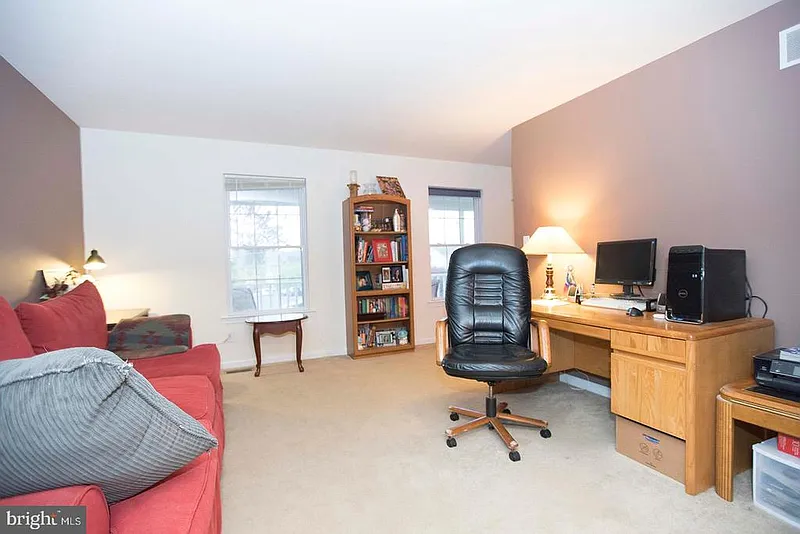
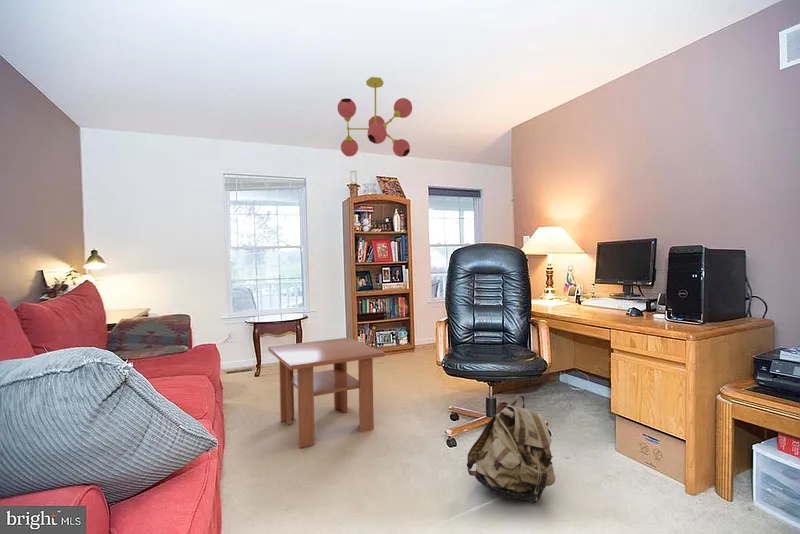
+ ceiling light fixture (375, 116)
+ backpack (508, 445)
+ coffee table (324, 387)
